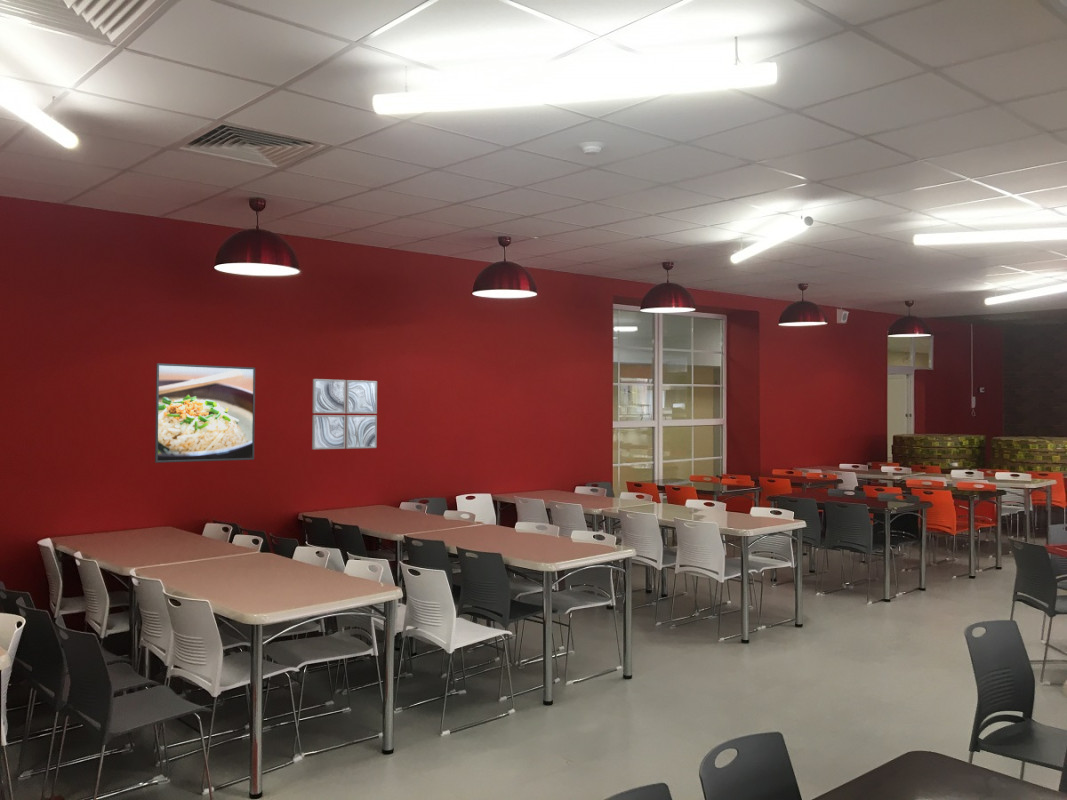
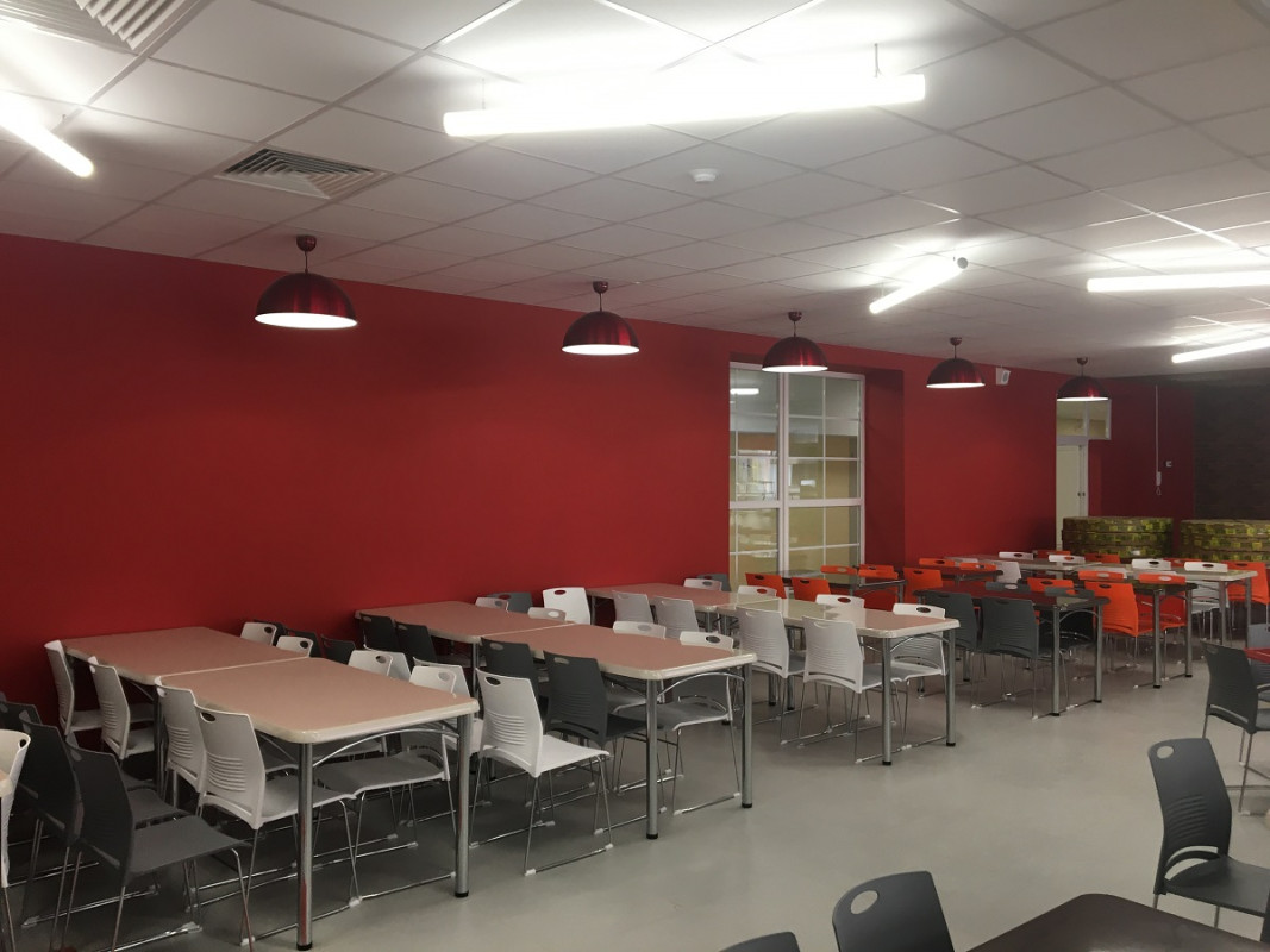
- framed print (207, 413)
- wall art (346, 415)
